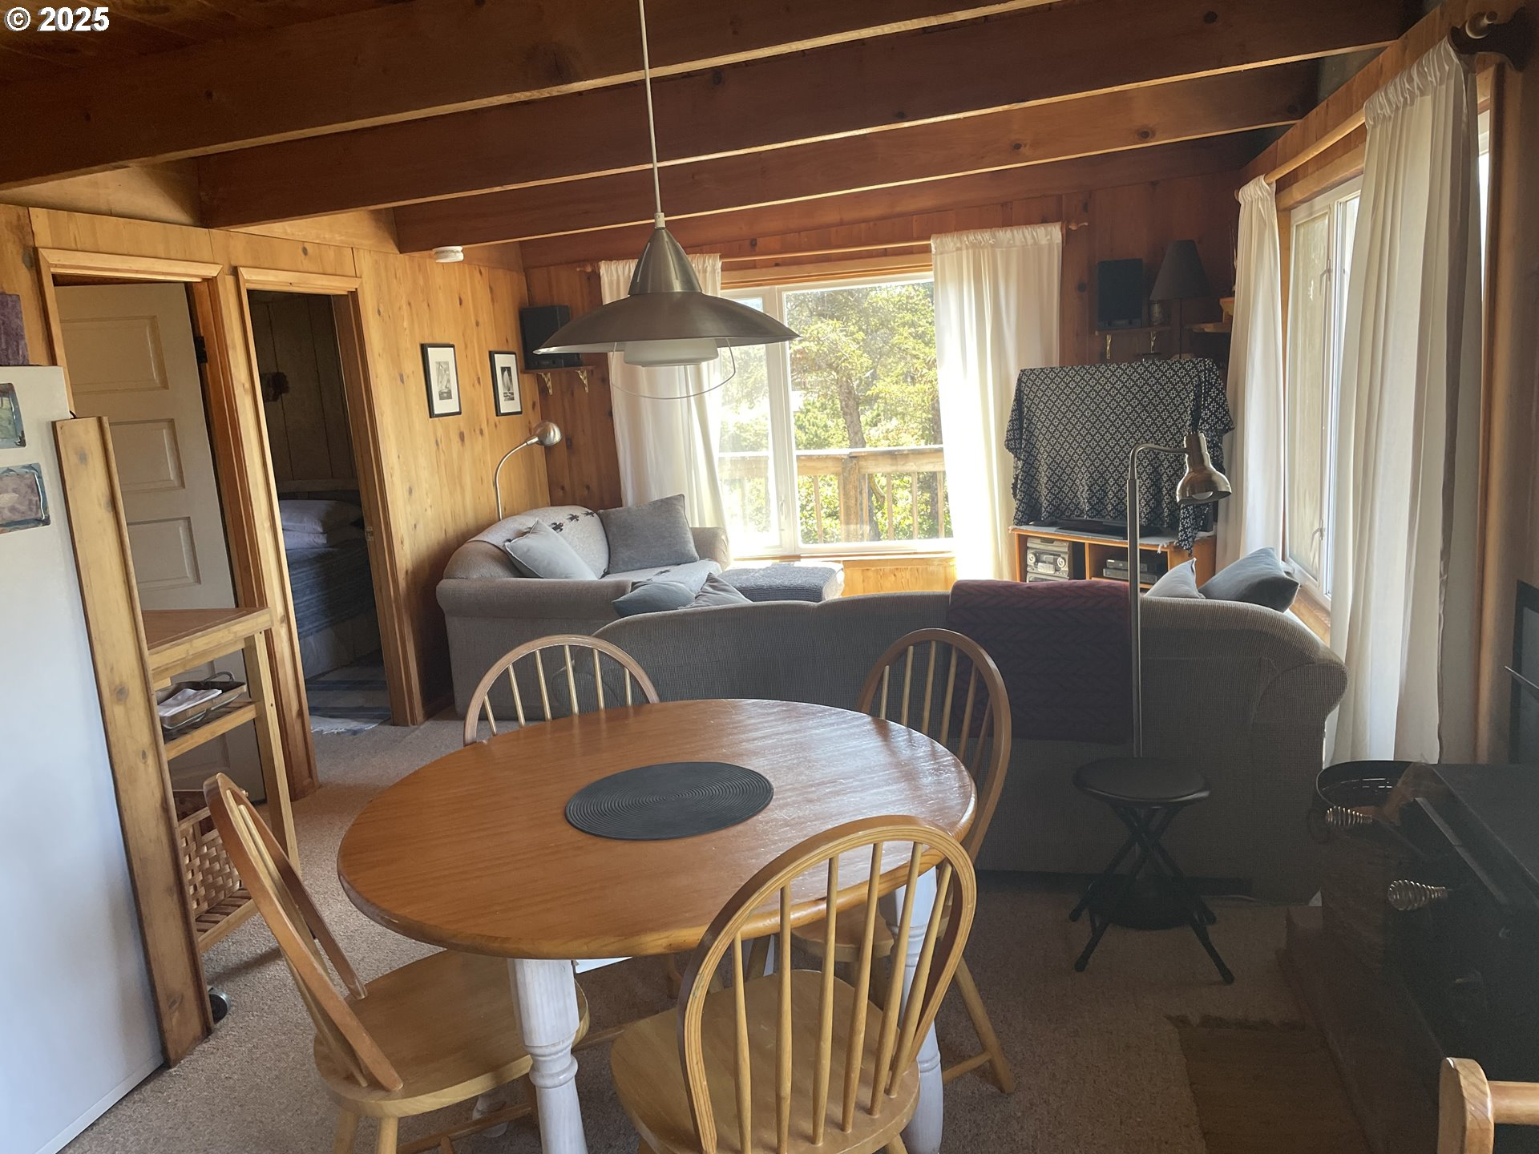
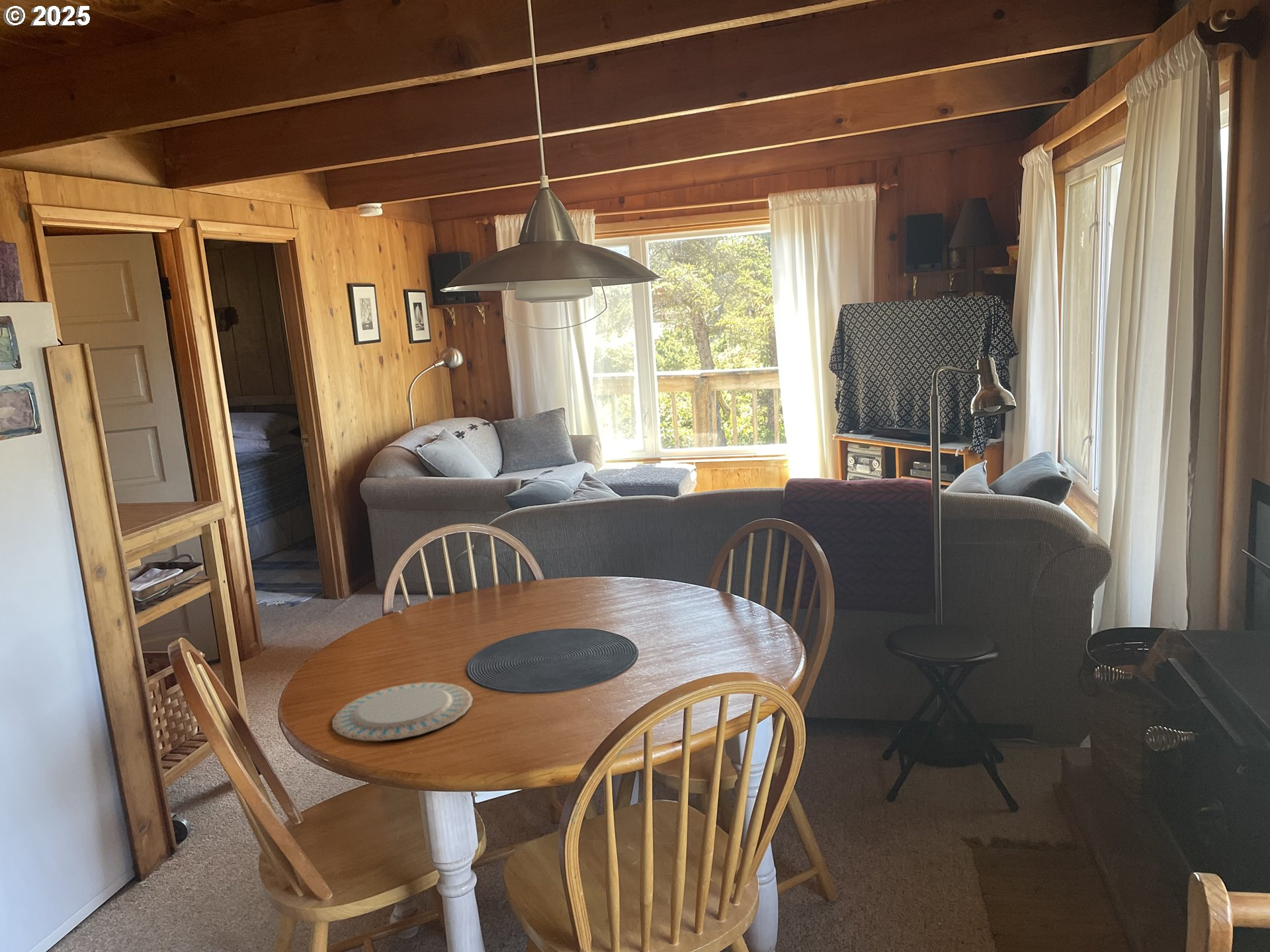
+ chinaware (403, 707)
